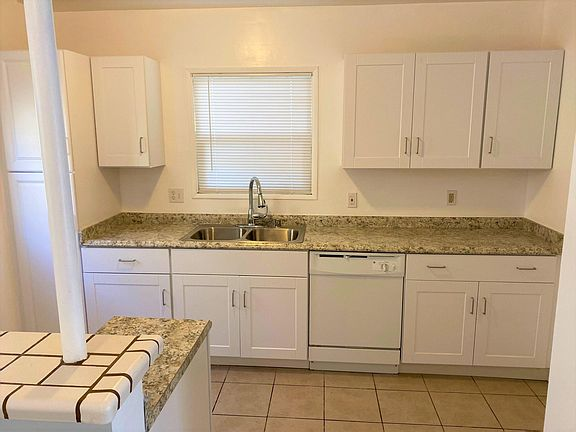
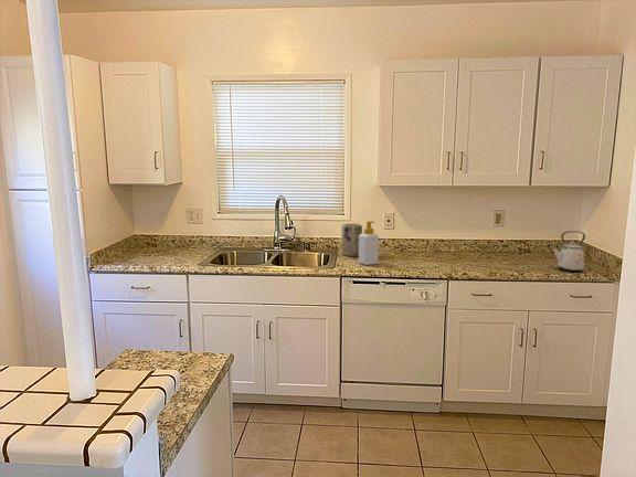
+ kettle (566, 251)
+ plant pot (351, 240)
+ soap bottle (368, 242)
